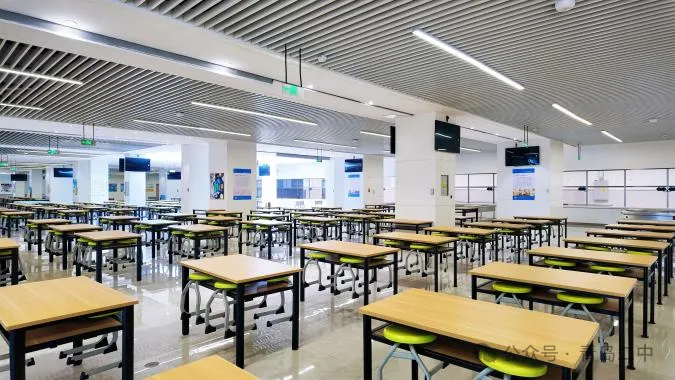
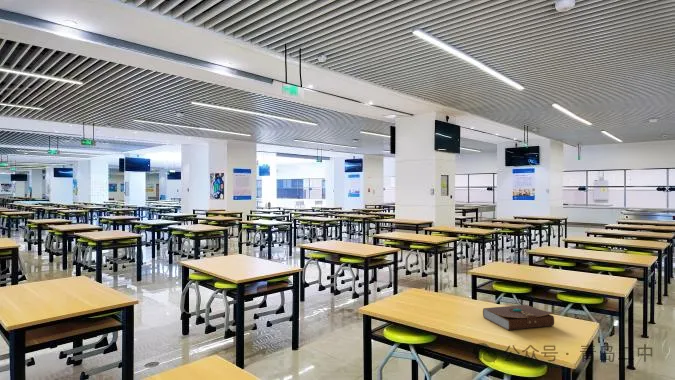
+ book (517, 314)
